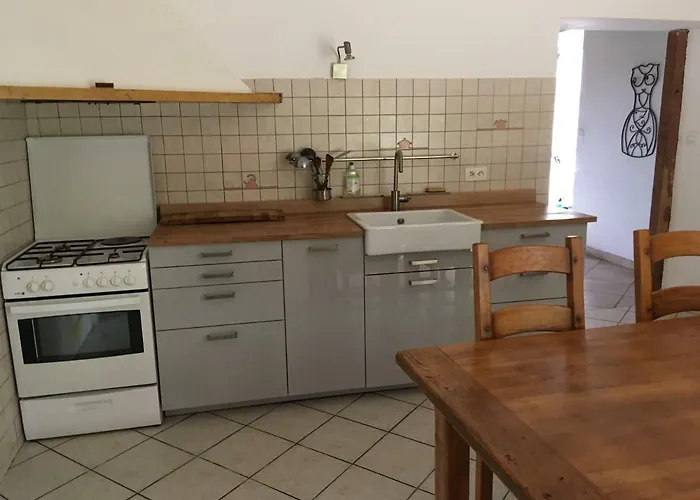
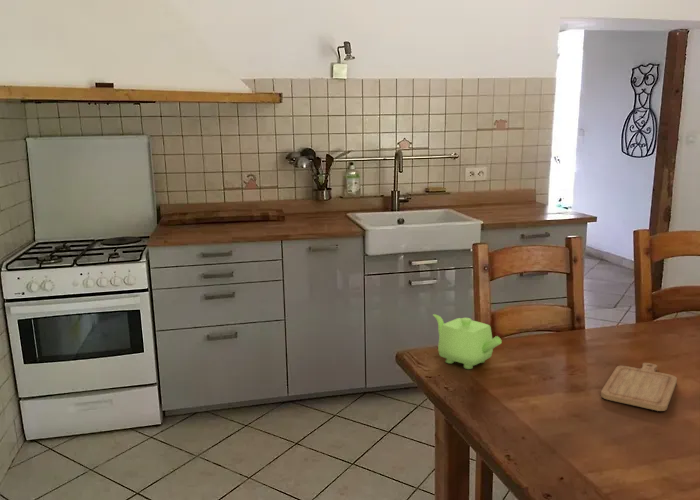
+ teapot (465, 340)
+ chopping board (641, 382)
